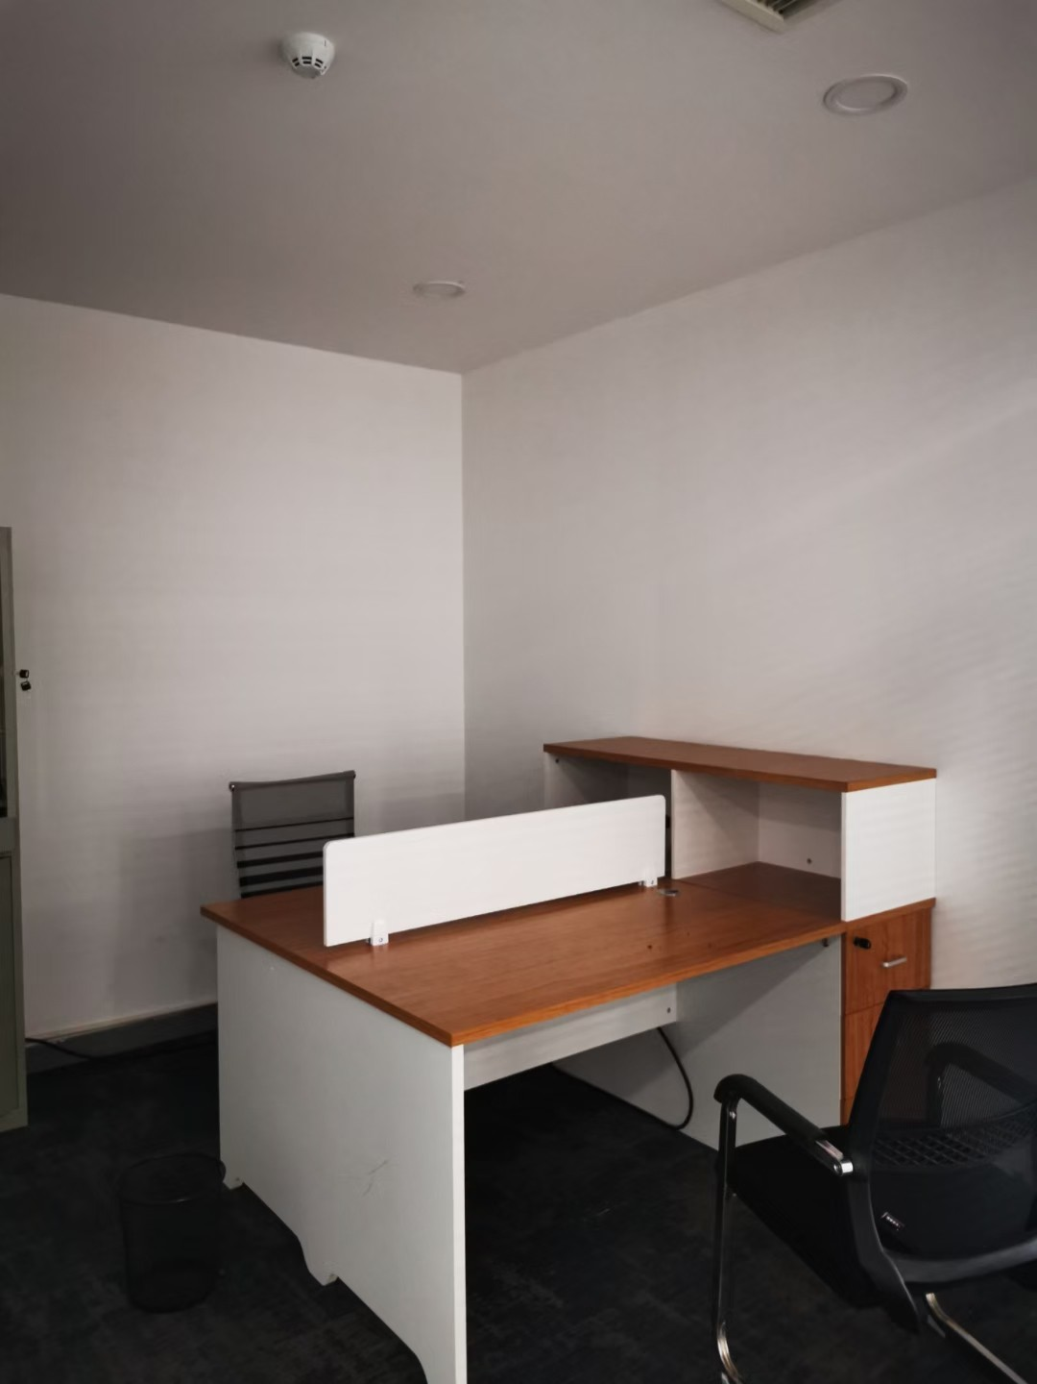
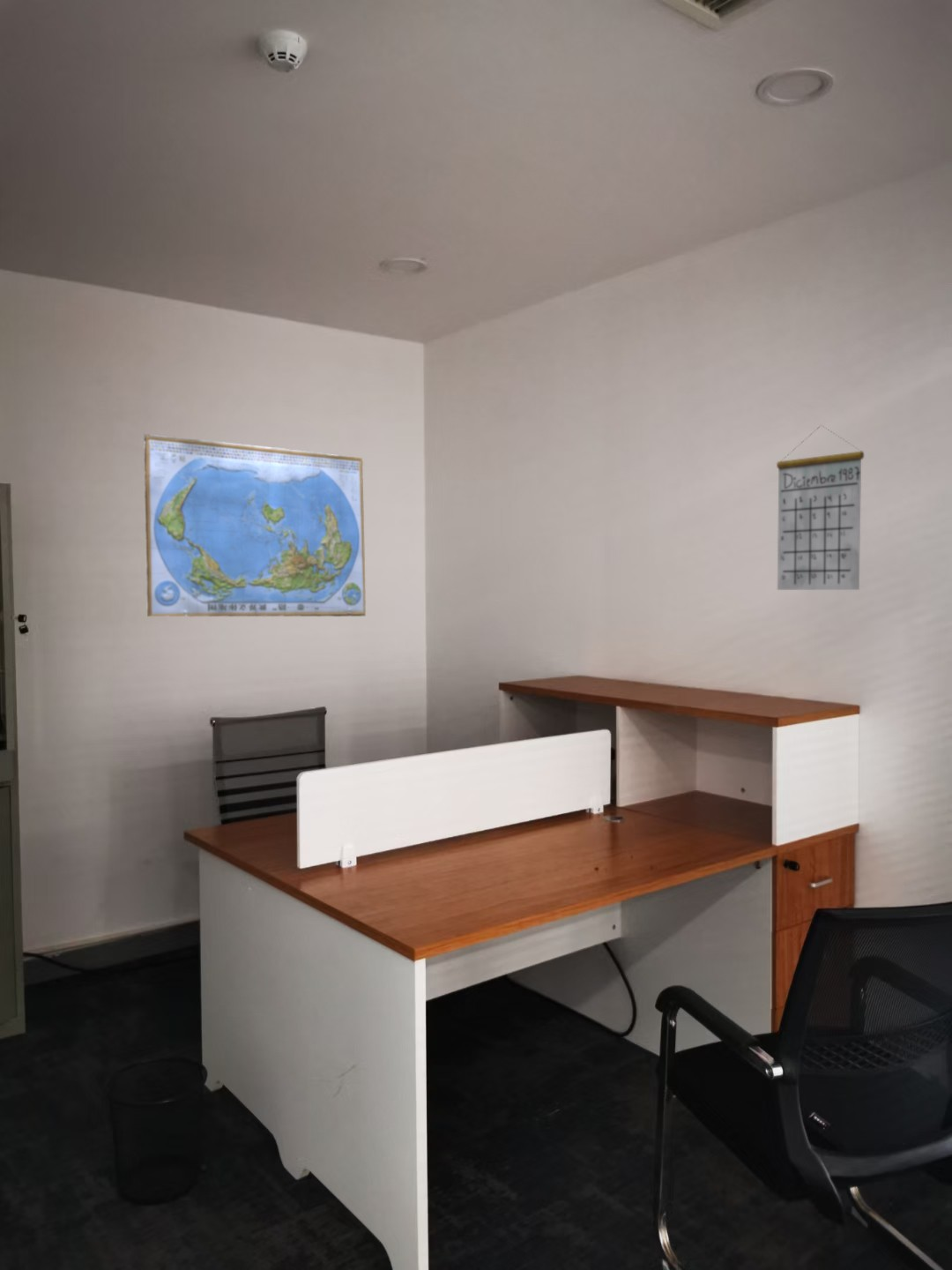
+ world map (263, 532)
+ calendar (818, 507)
